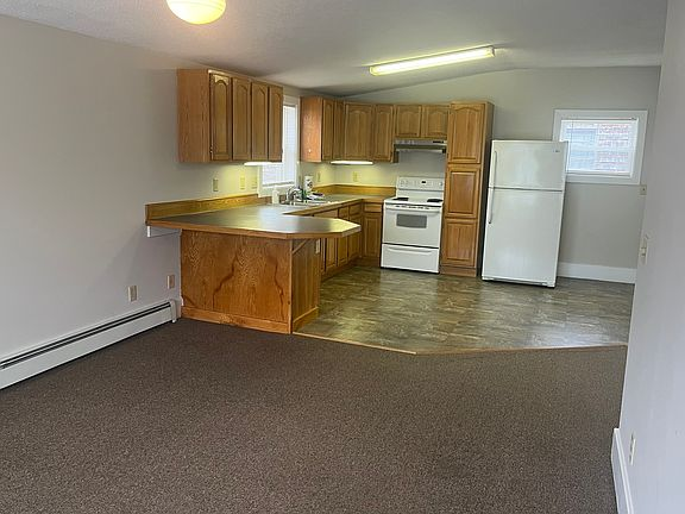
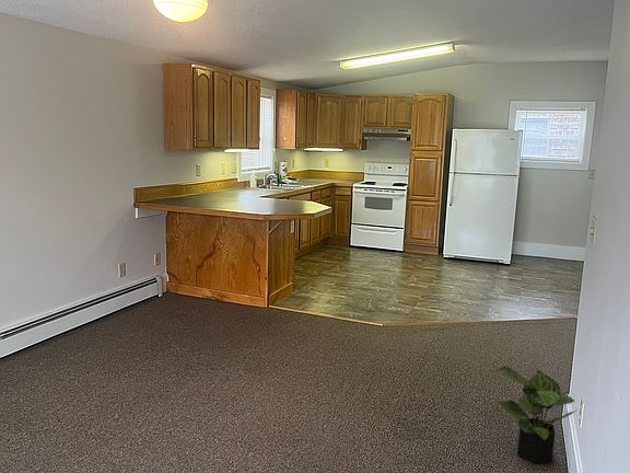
+ potted plant (532, 411)
